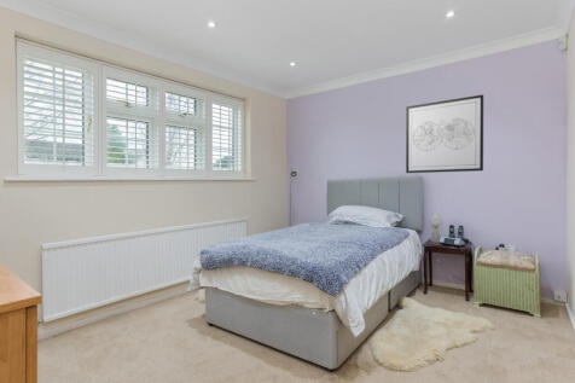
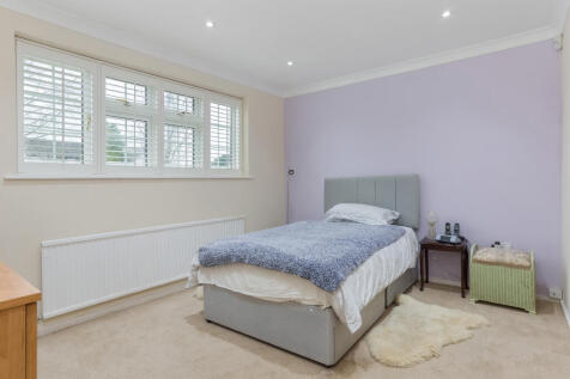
- wall art (442, 137)
